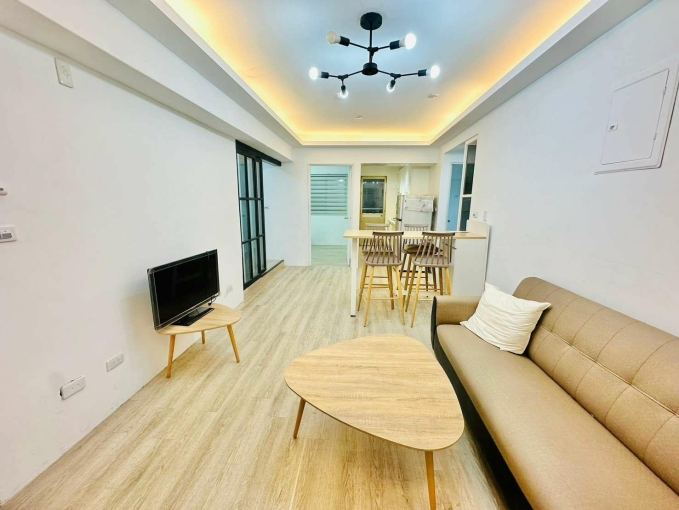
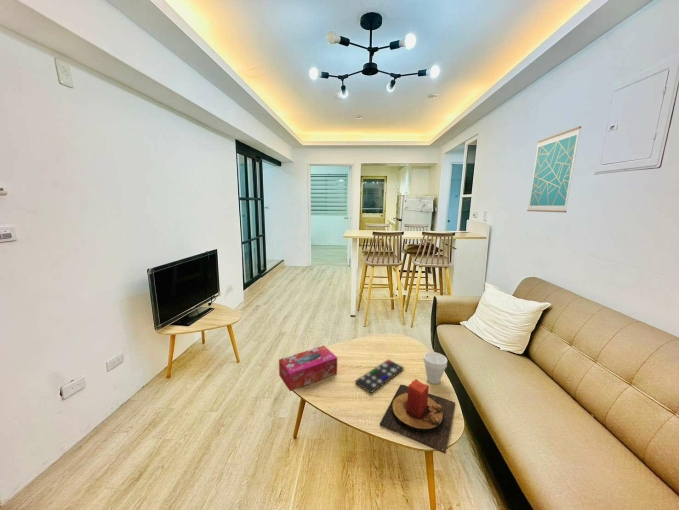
+ tissue box (308, 366)
+ candle (420, 398)
+ cup (434, 369)
+ remote control (380, 374)
+ wall art (550, 174)
